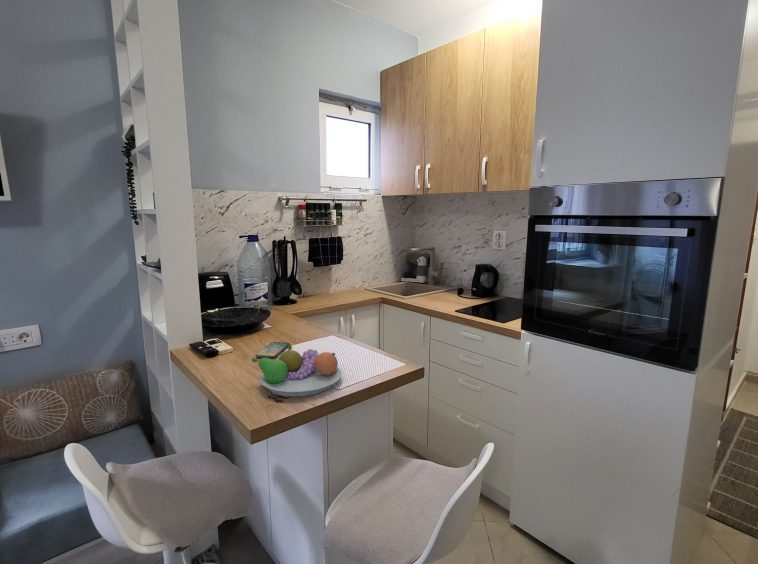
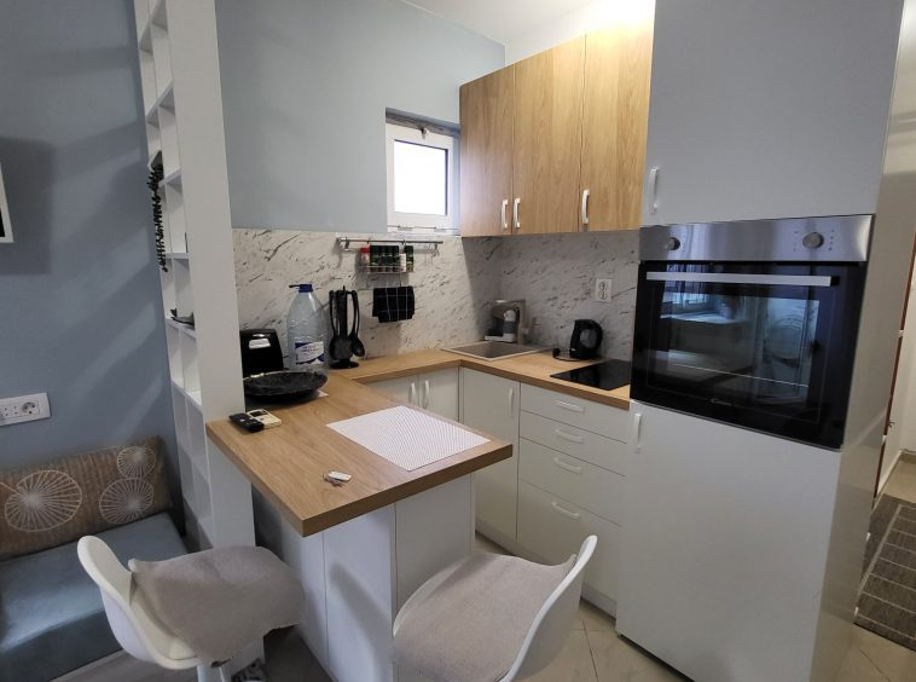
- smartphone (273, 349)
- fruit bowl (298, 366)
